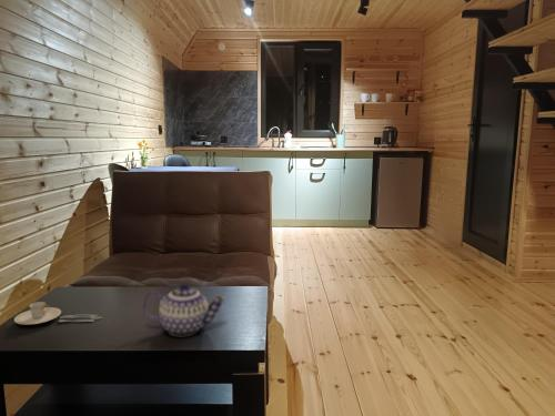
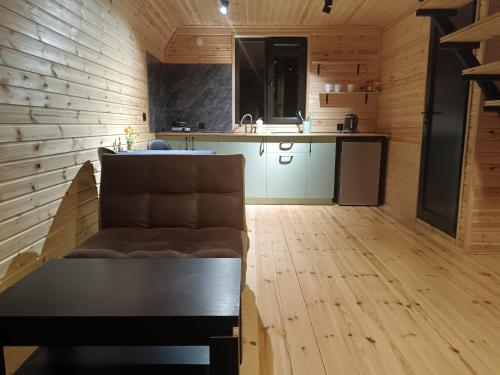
- teapot (183, 305)
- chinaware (59, 312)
